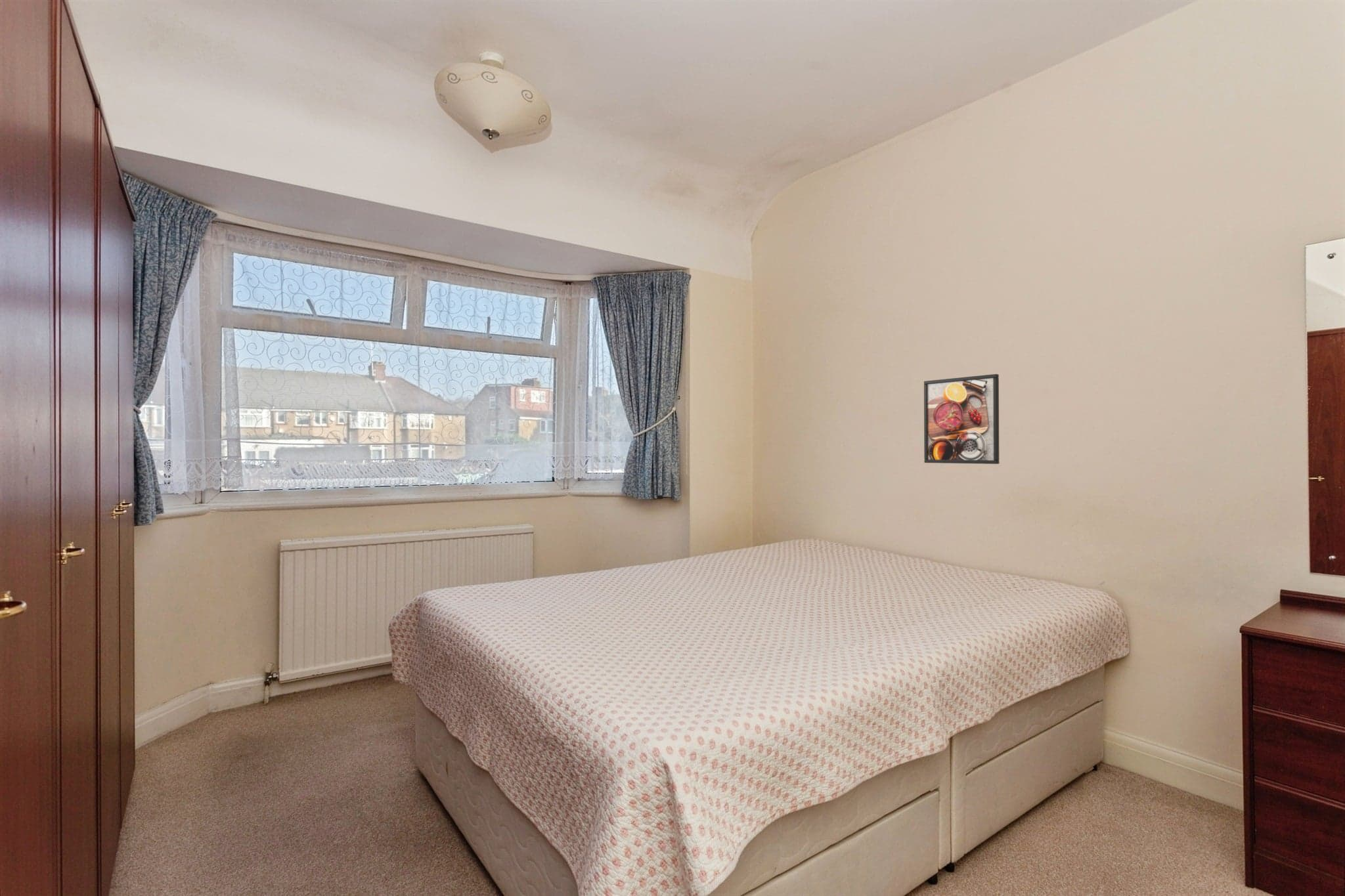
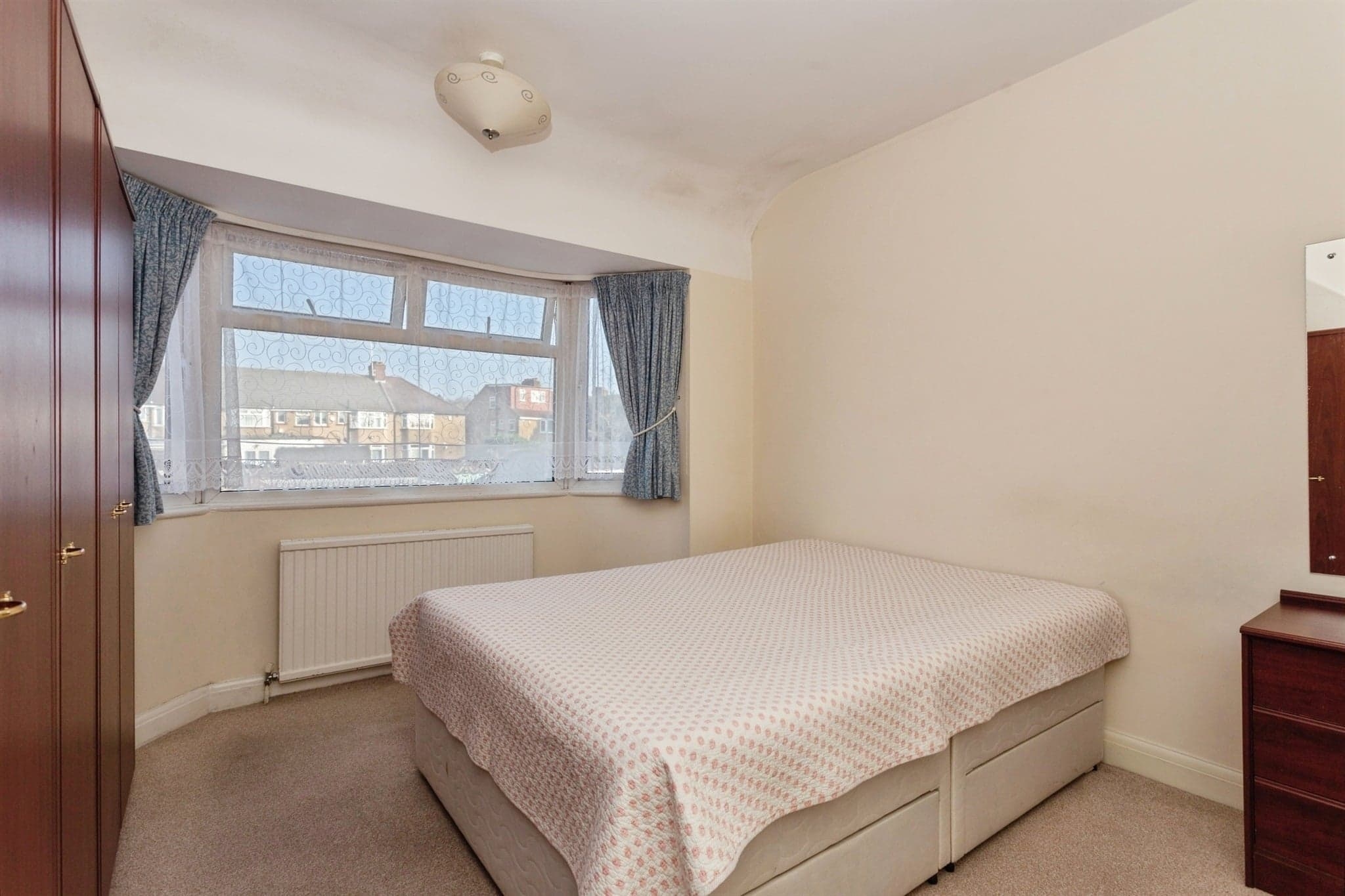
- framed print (959, 420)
